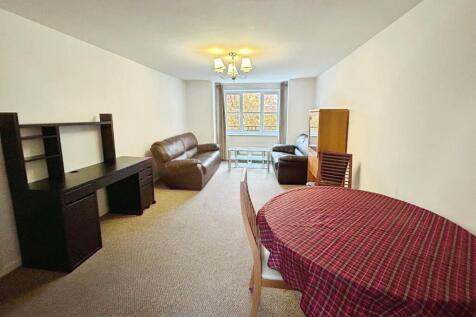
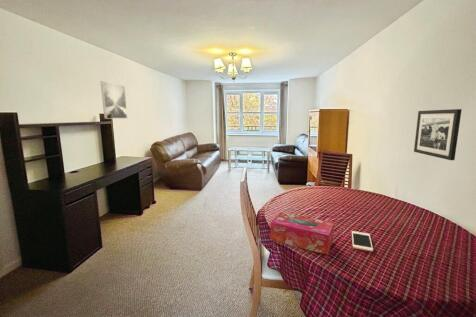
+ tissue box (301, 231)
+ cell phone (361, 240)
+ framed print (115, 101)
+ picture frame (434, 133)
